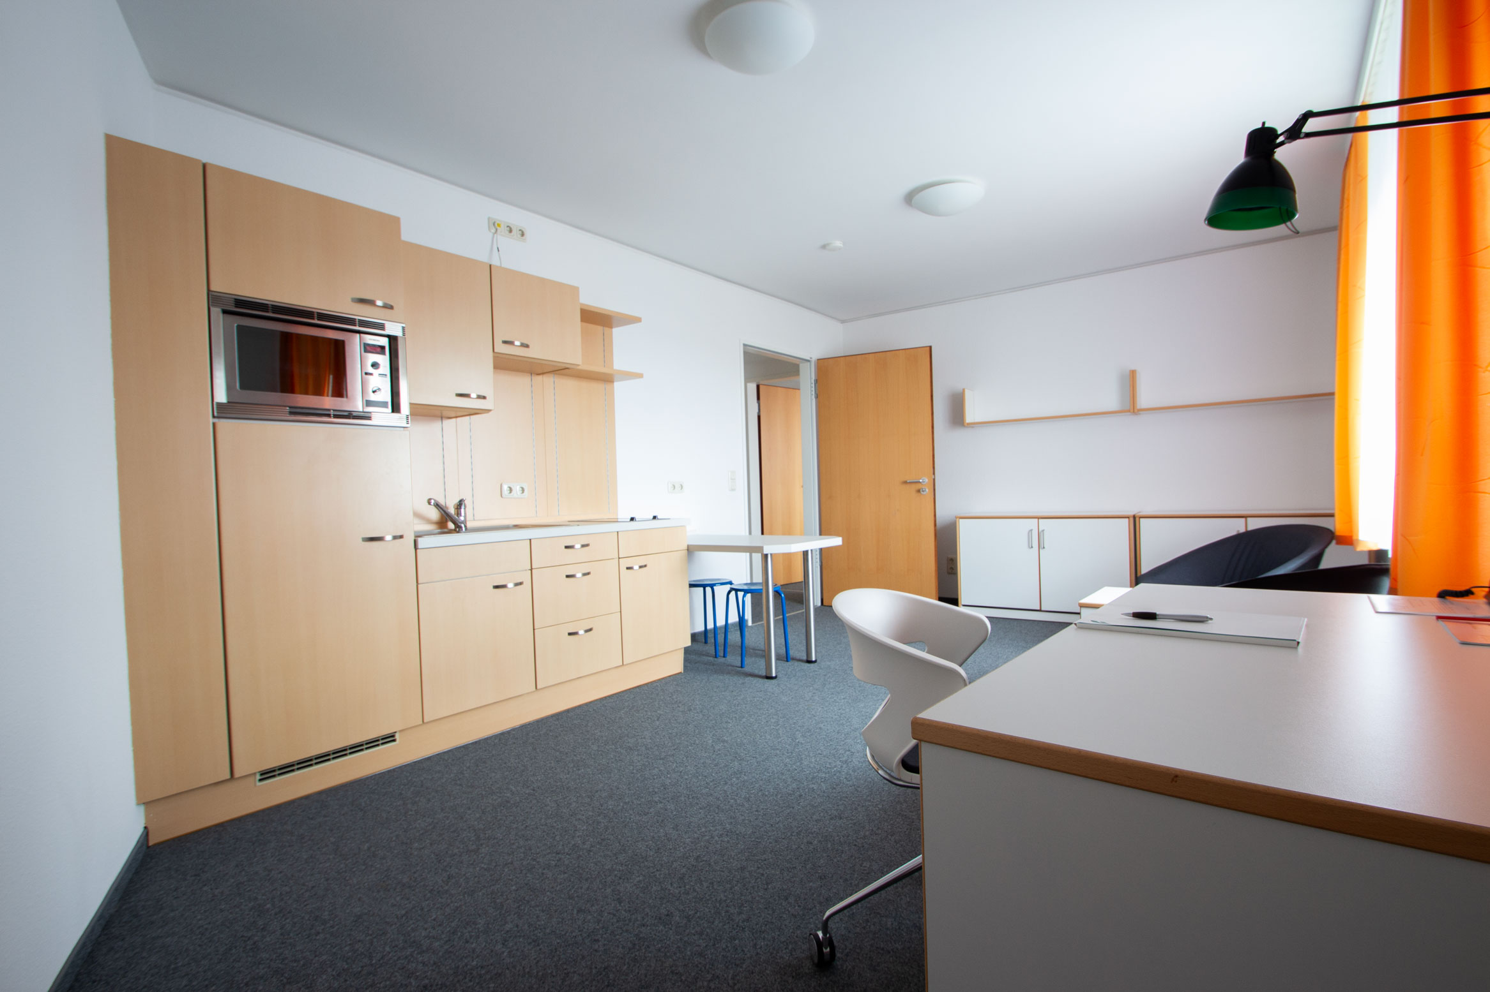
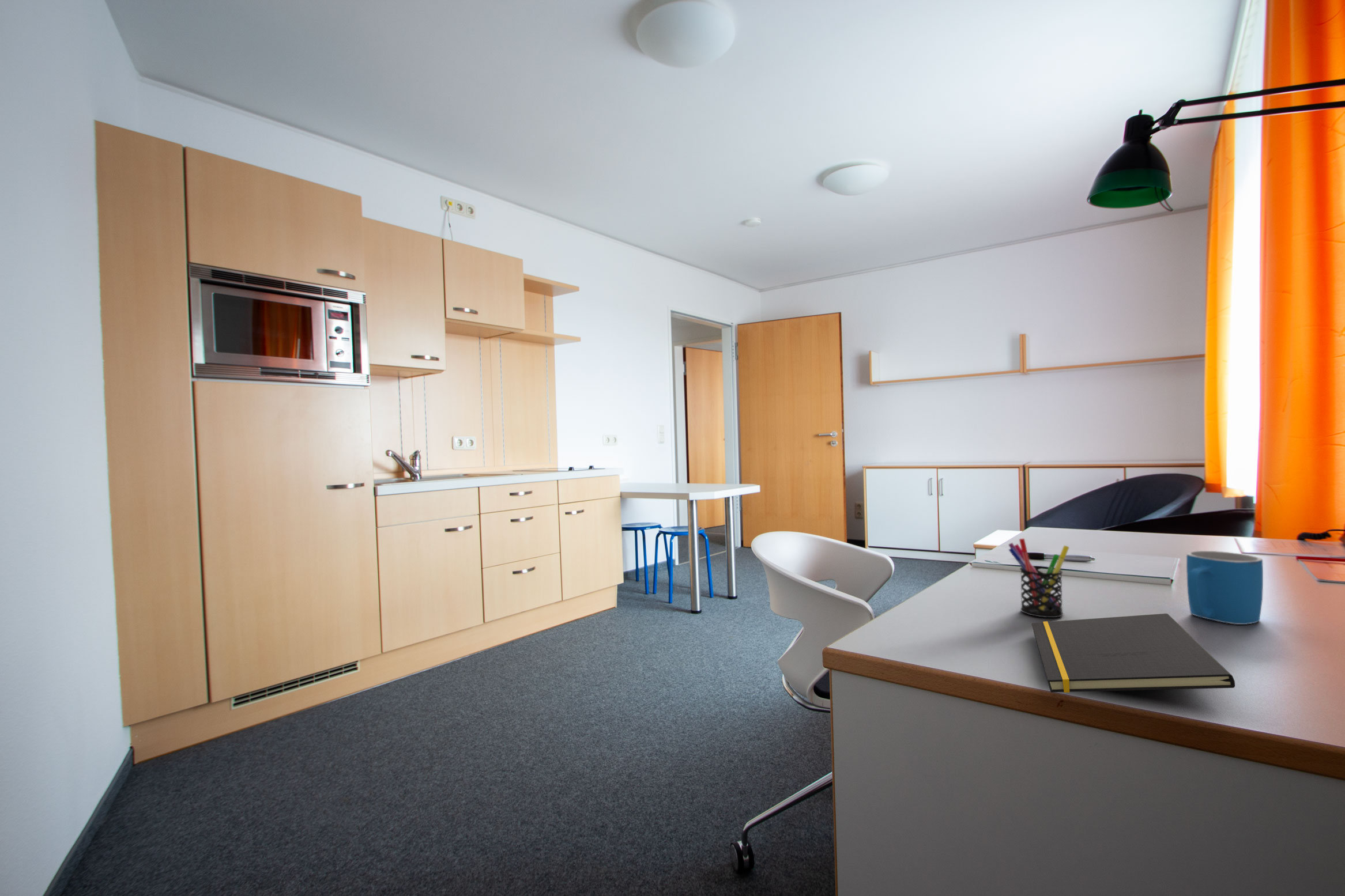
+ pen holder (1041, 576)
+ mug (1216, 587)
+ notepad (1114, 649)
